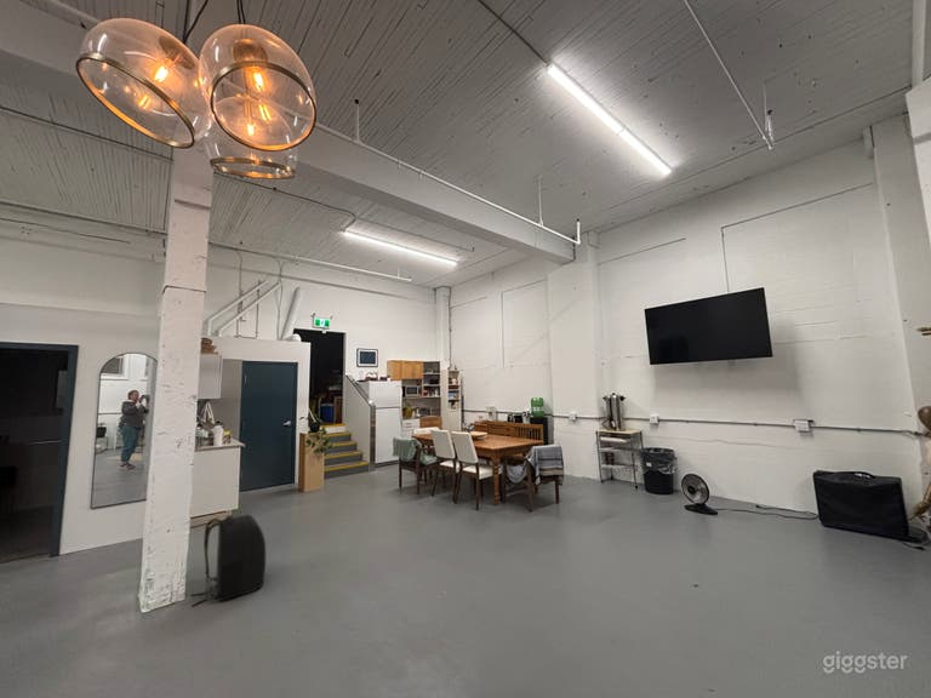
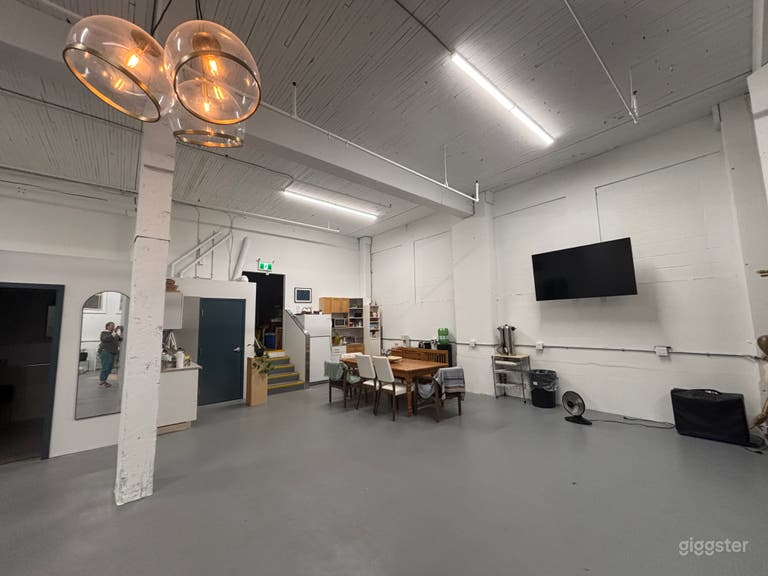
- backpack (230, 551)
